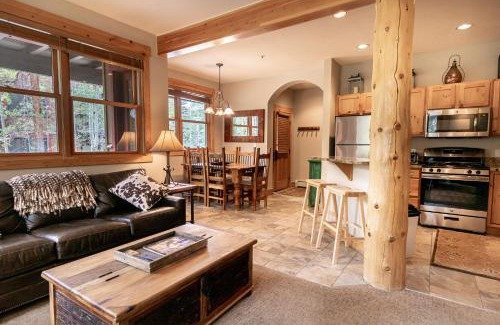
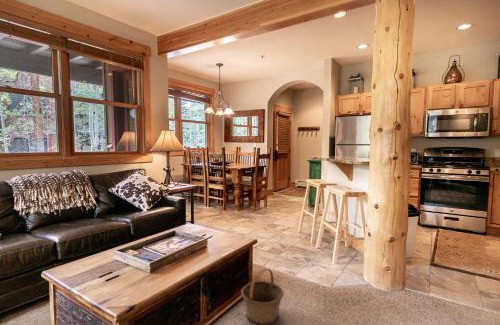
+ basket (262, 293)
